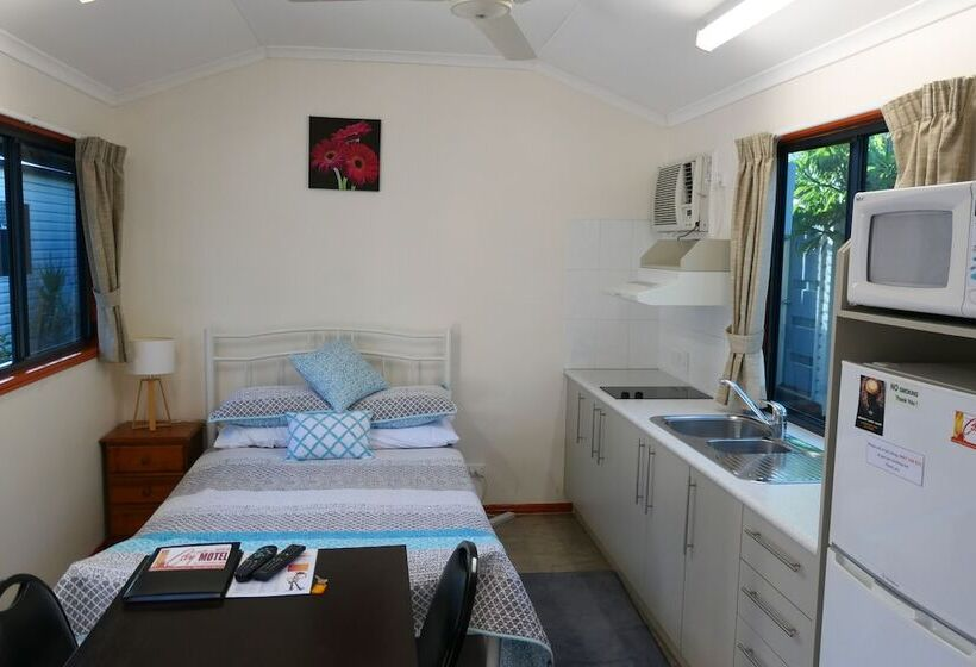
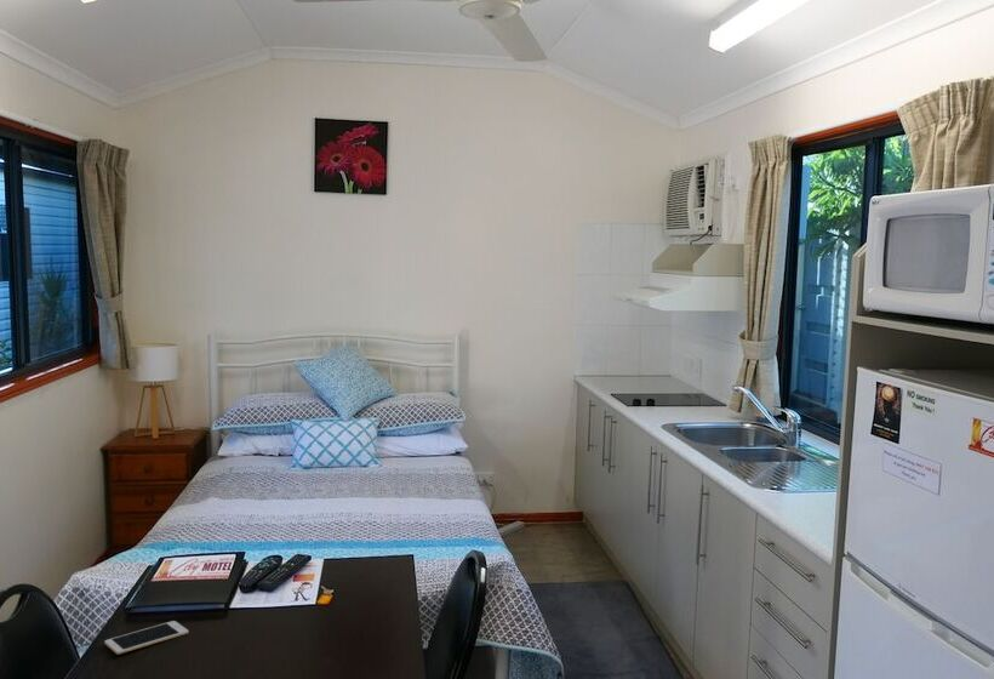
+ cell phone (147, 637)
